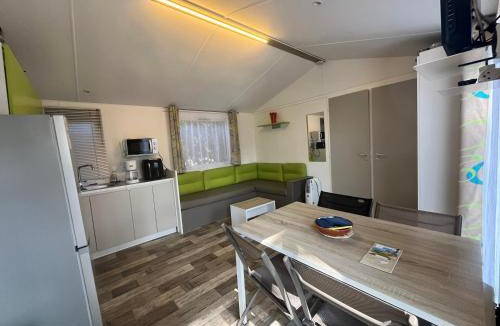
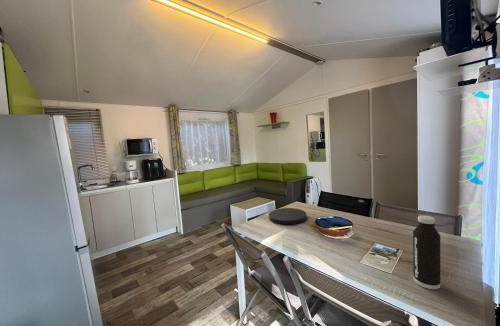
+ plate (287, 215)
+ water bottle (426, 250)
